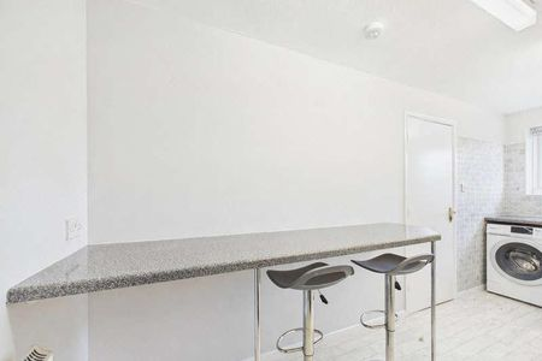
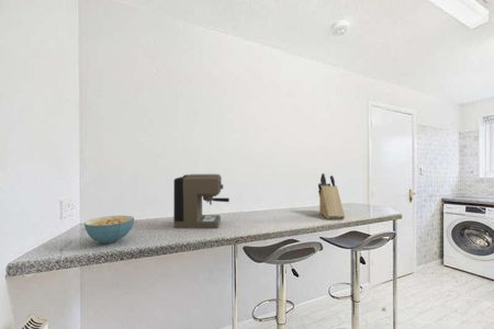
+ coffee maker (203, 198)
+ cereal bowl (110, 230)
+ knife block (329, 194)
